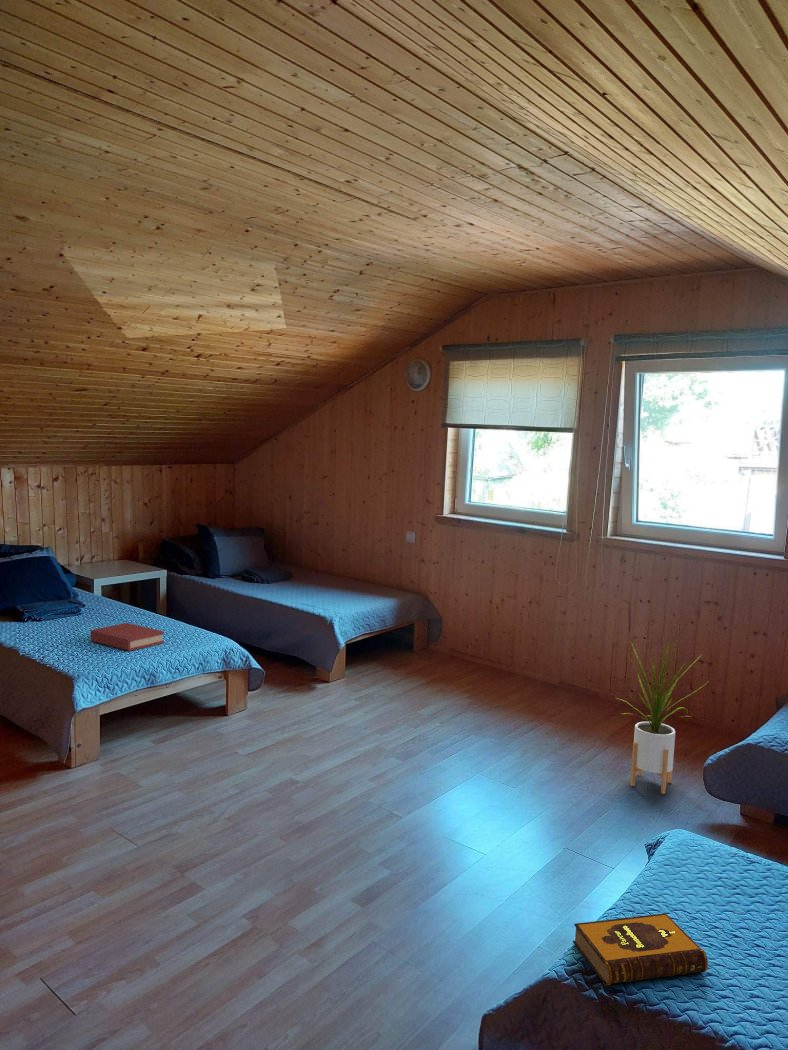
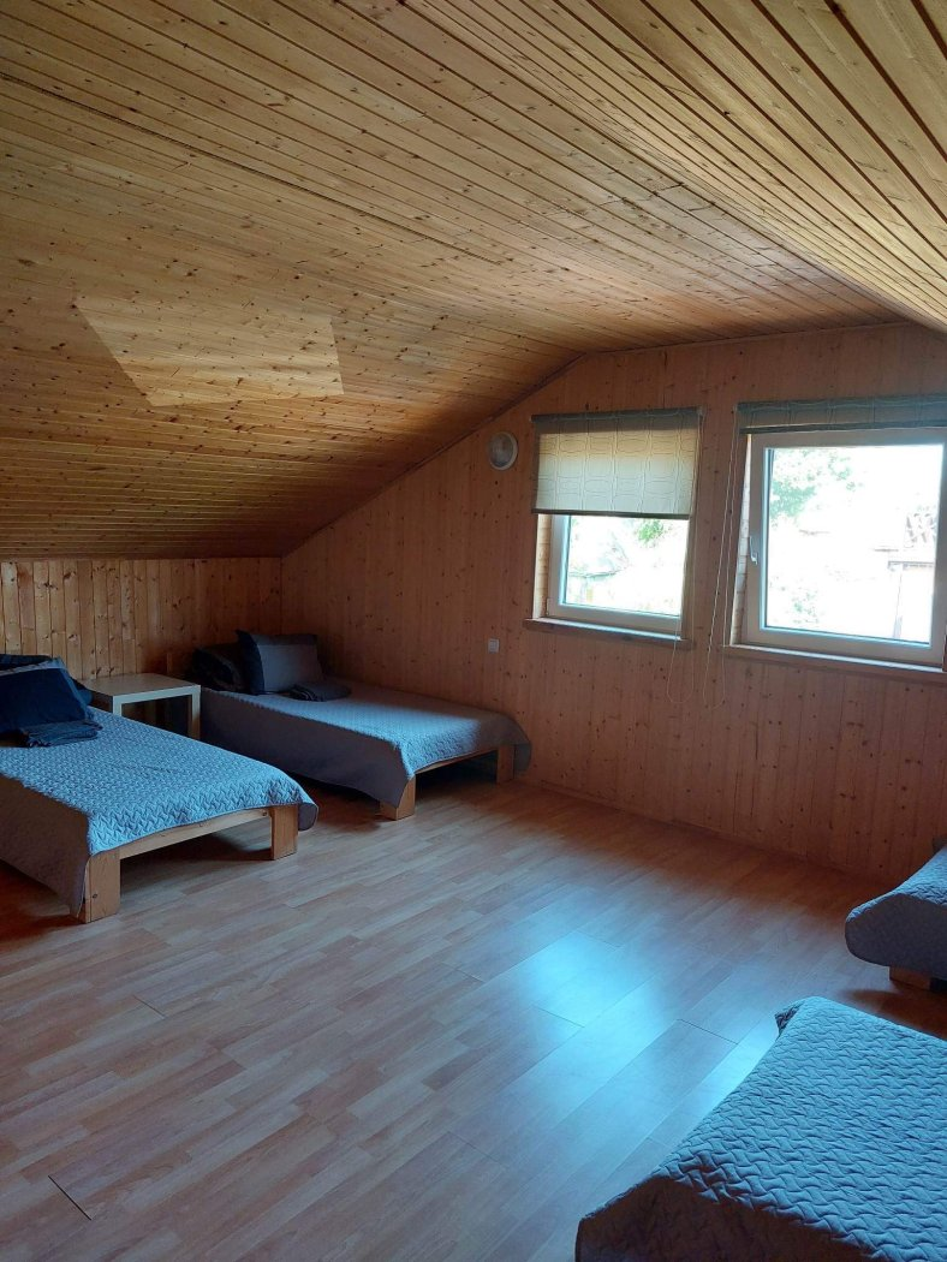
- hardback book (638, 948)
- hardback book (127, 636)
- house plant (653, 710)
